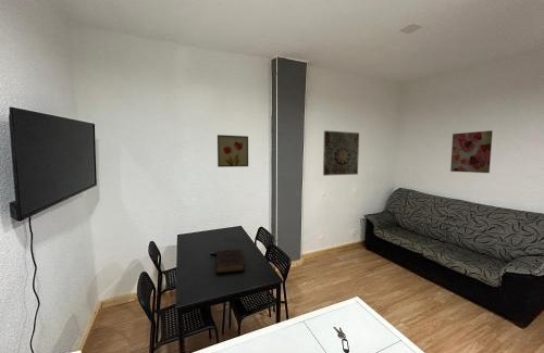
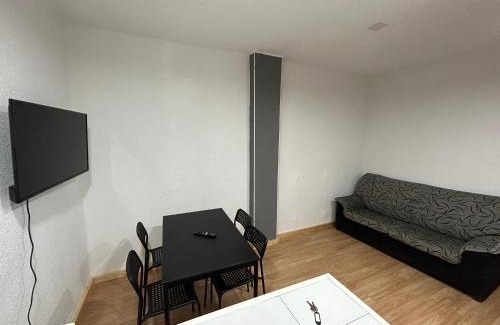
- wall art (341, 153)
- wall art (233, 151)
- book (230, 260)
- wall art (470, 152)
